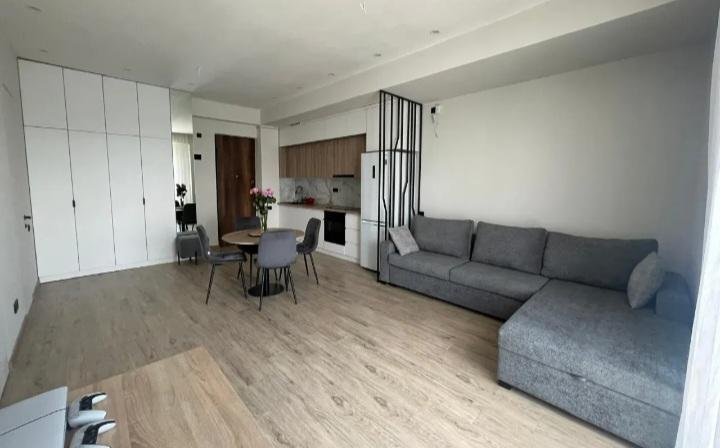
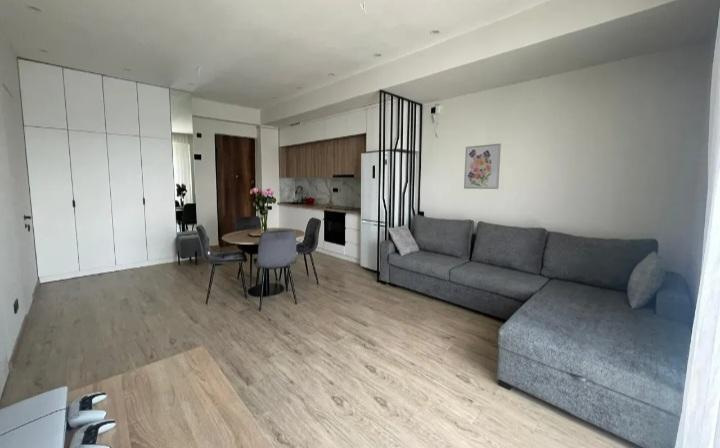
+ wall art (481, 167)
